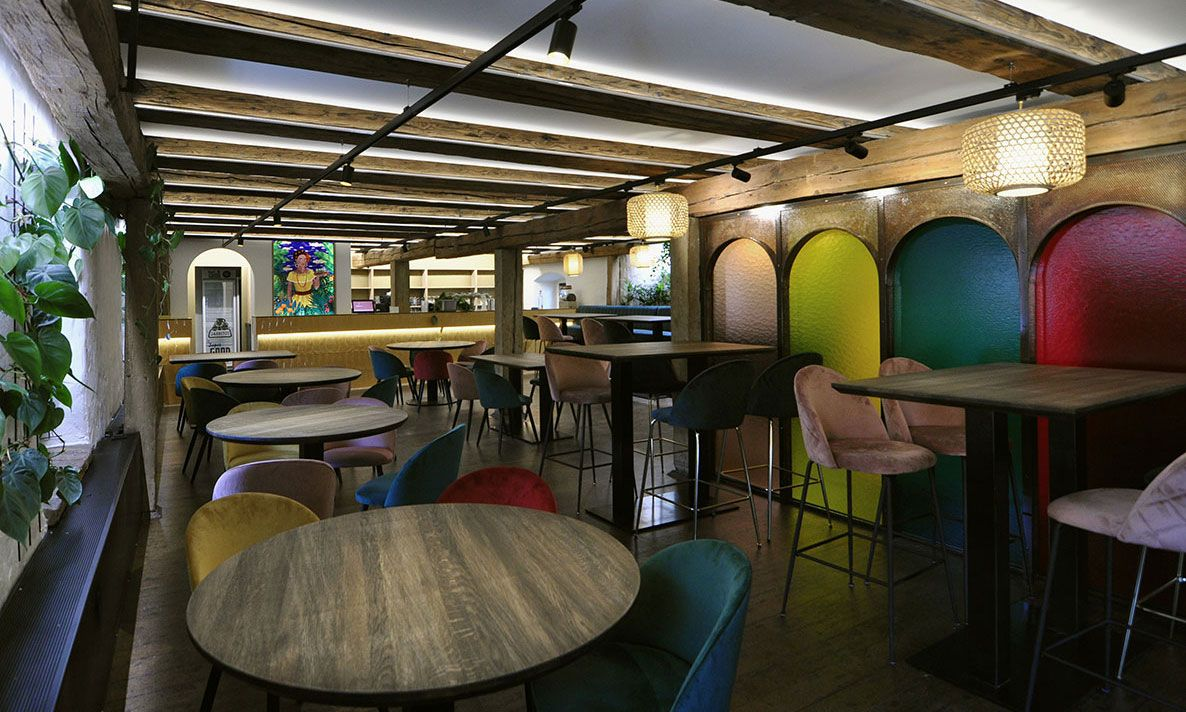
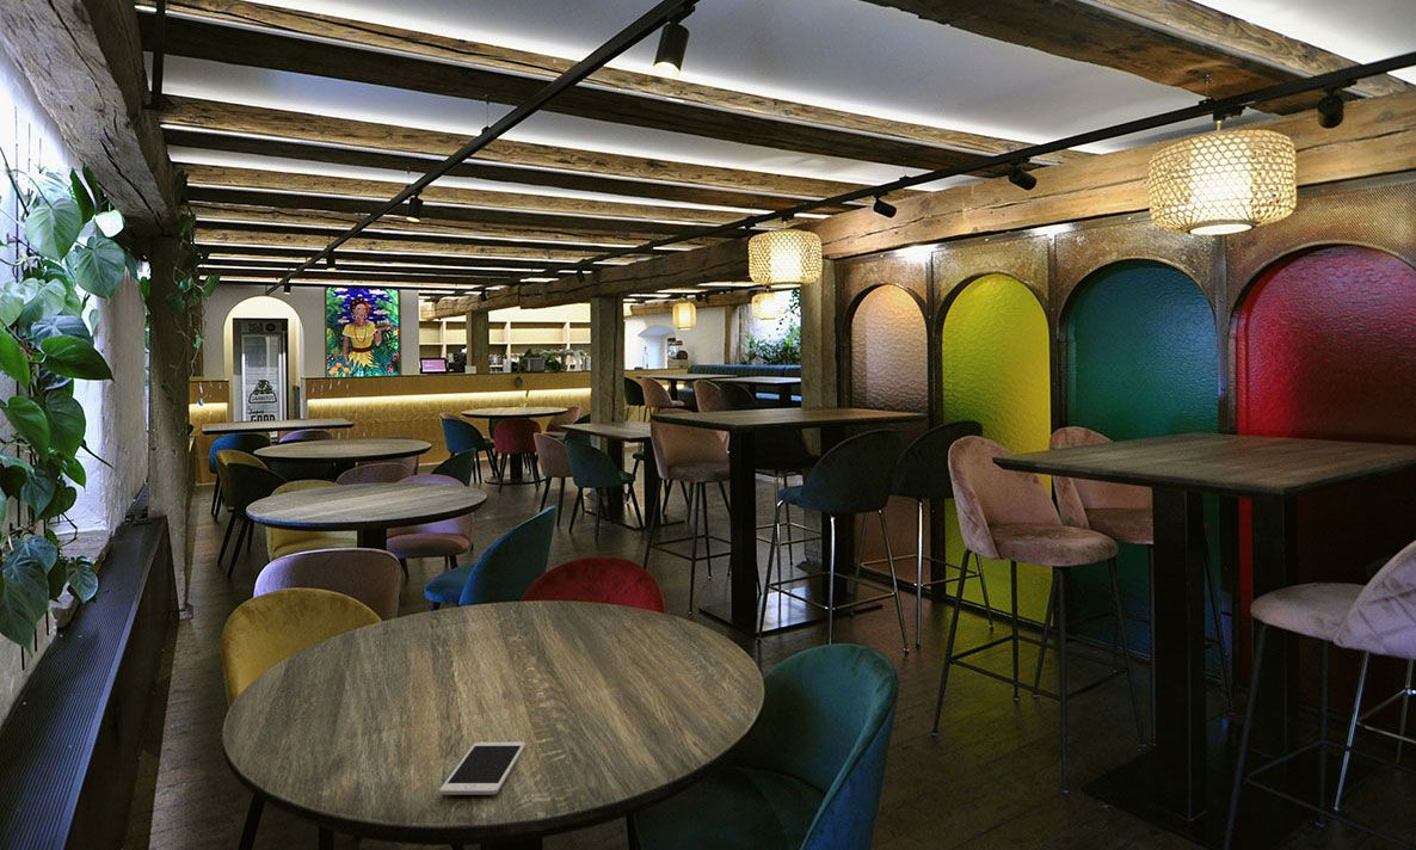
+ cell phone (485, 766)
